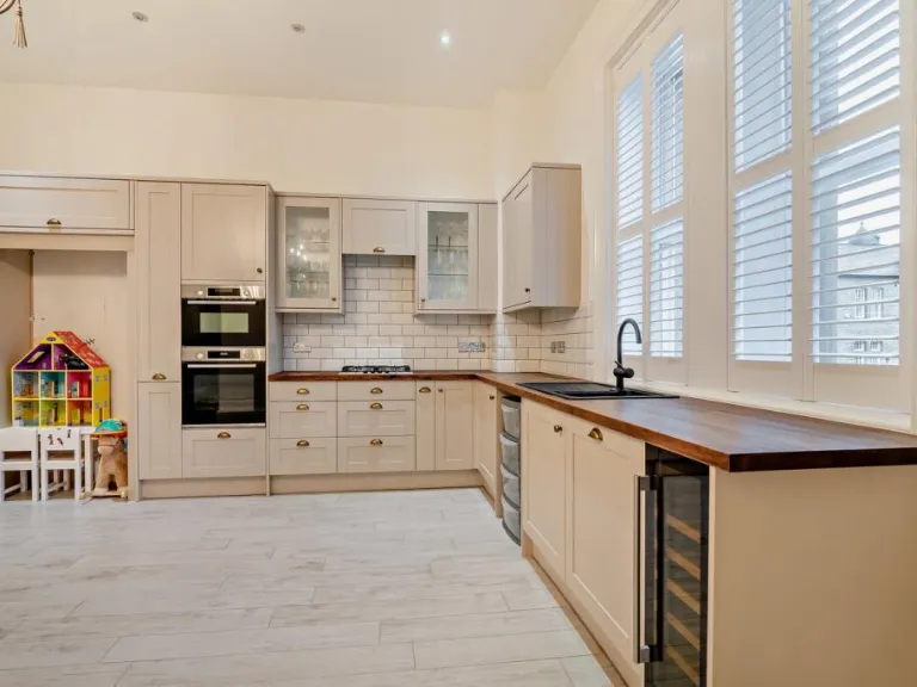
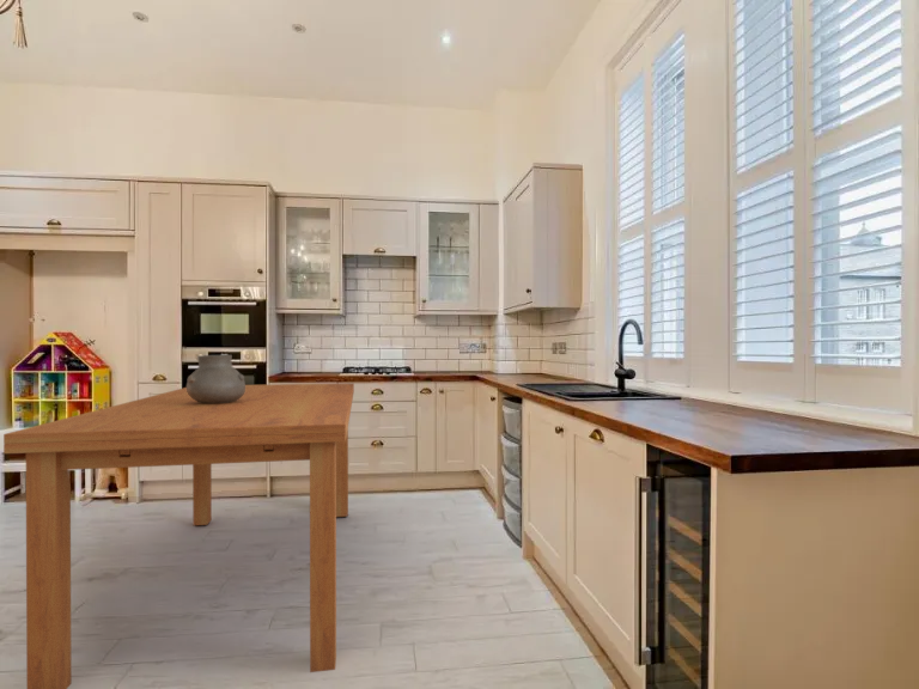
+ vase (215, 378)
+ dining table (245, 462)
